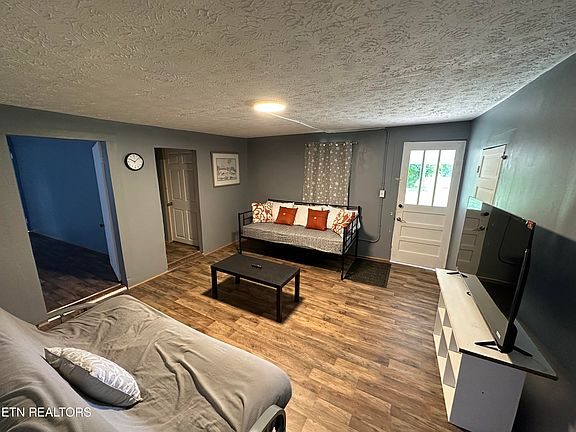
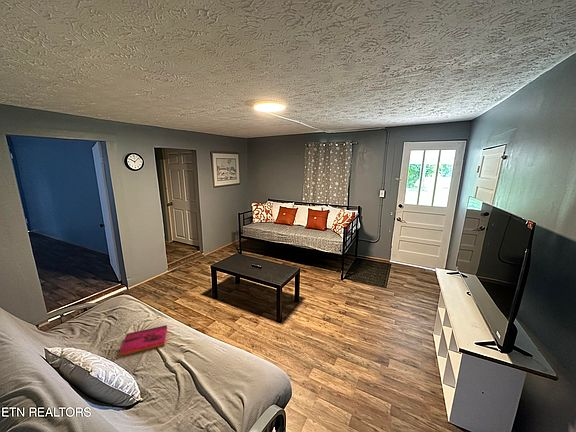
+ hardback book (145, 339)
